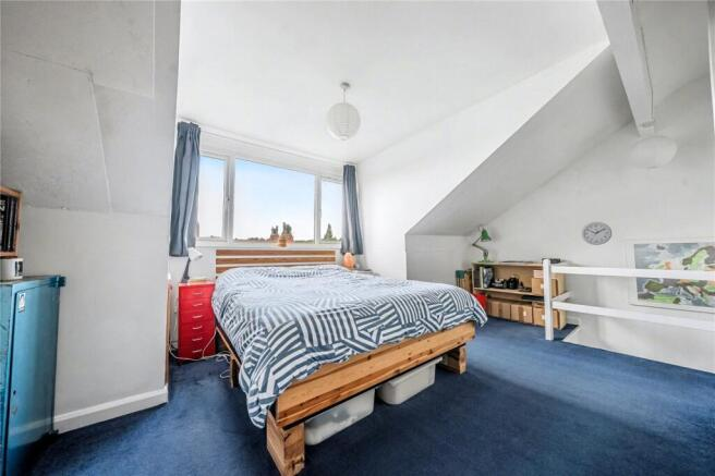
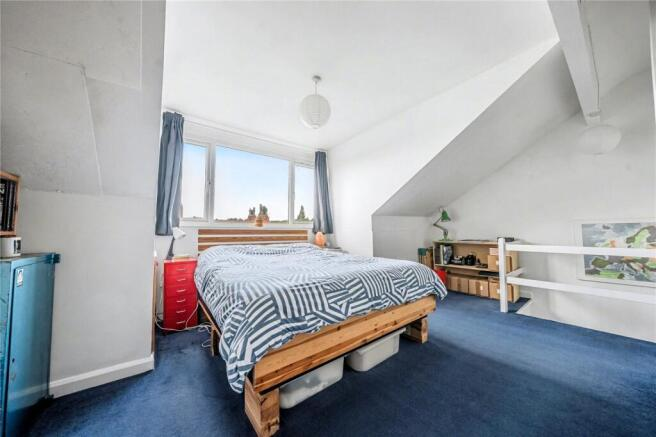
- wall clock (595, 233)
